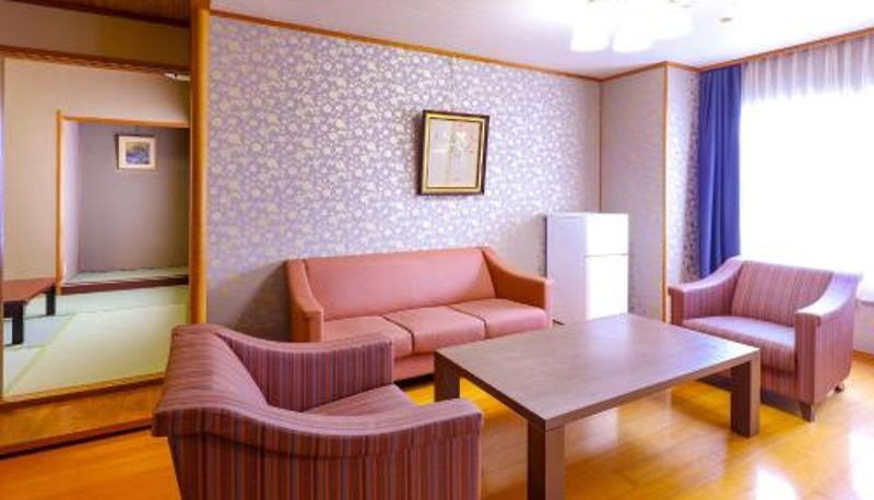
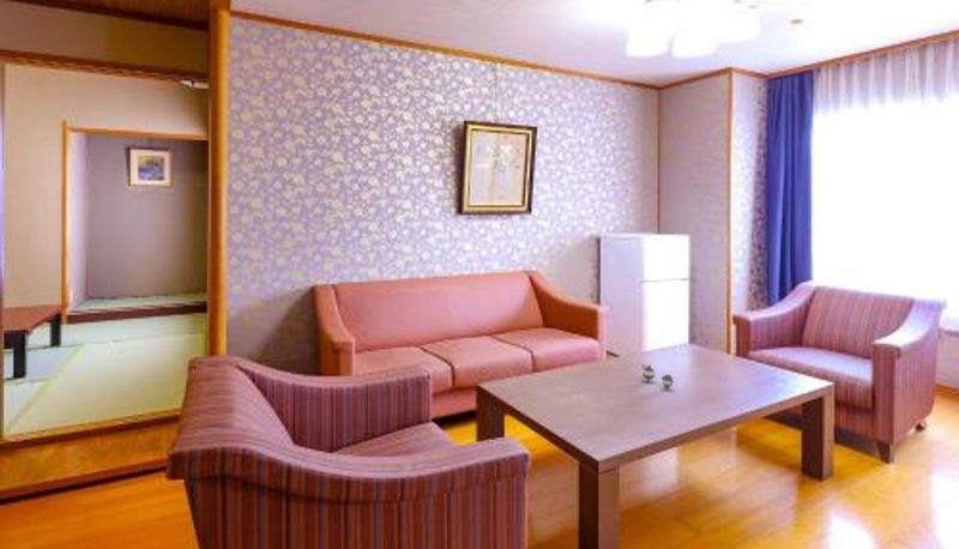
+ teapot (653, 375)
